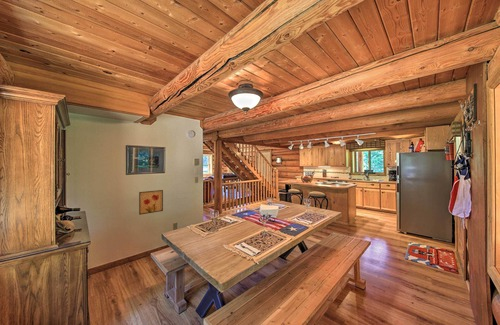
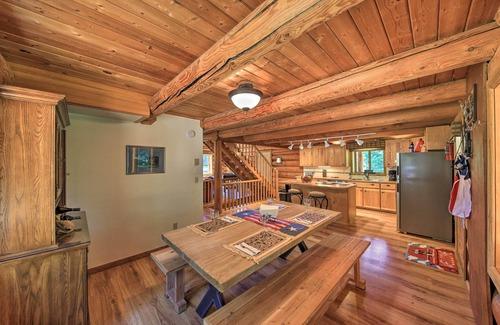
- wall art (151, 201)
